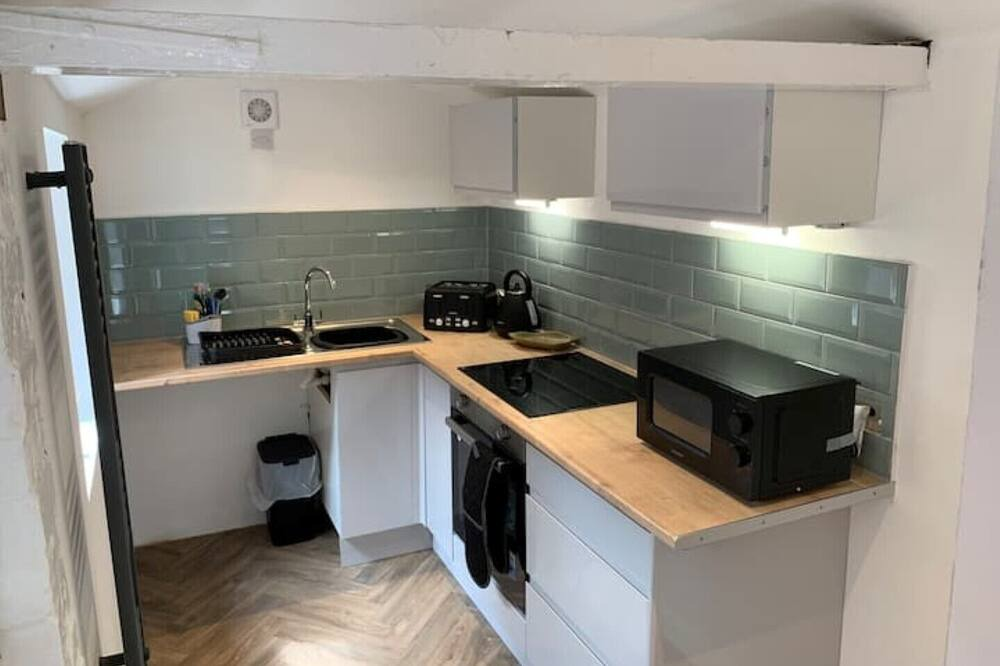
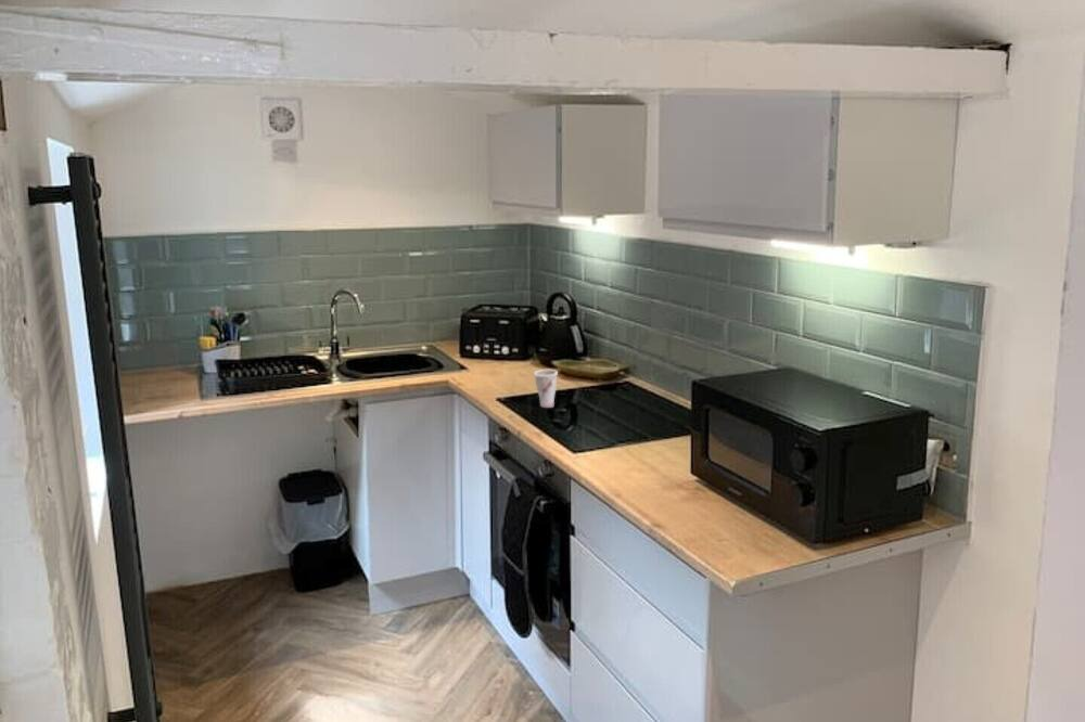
+ cup (546, 389)
